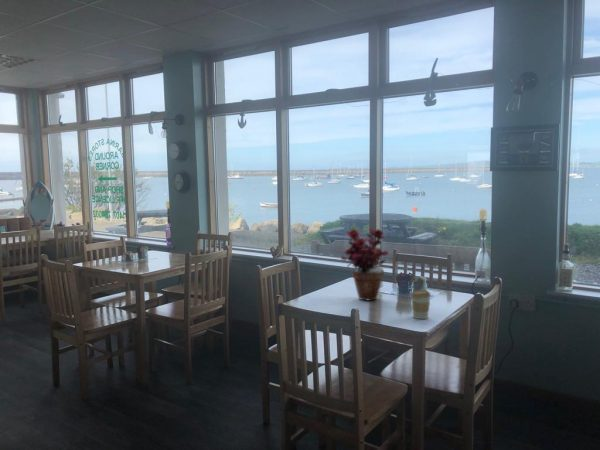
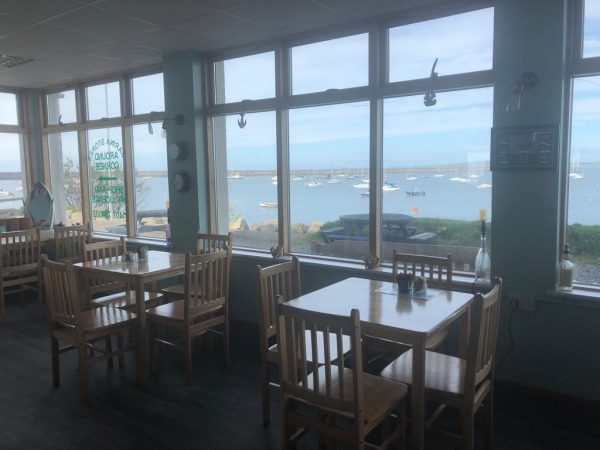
- potted plant (365, 264)
- coffee cup (420, 303)
